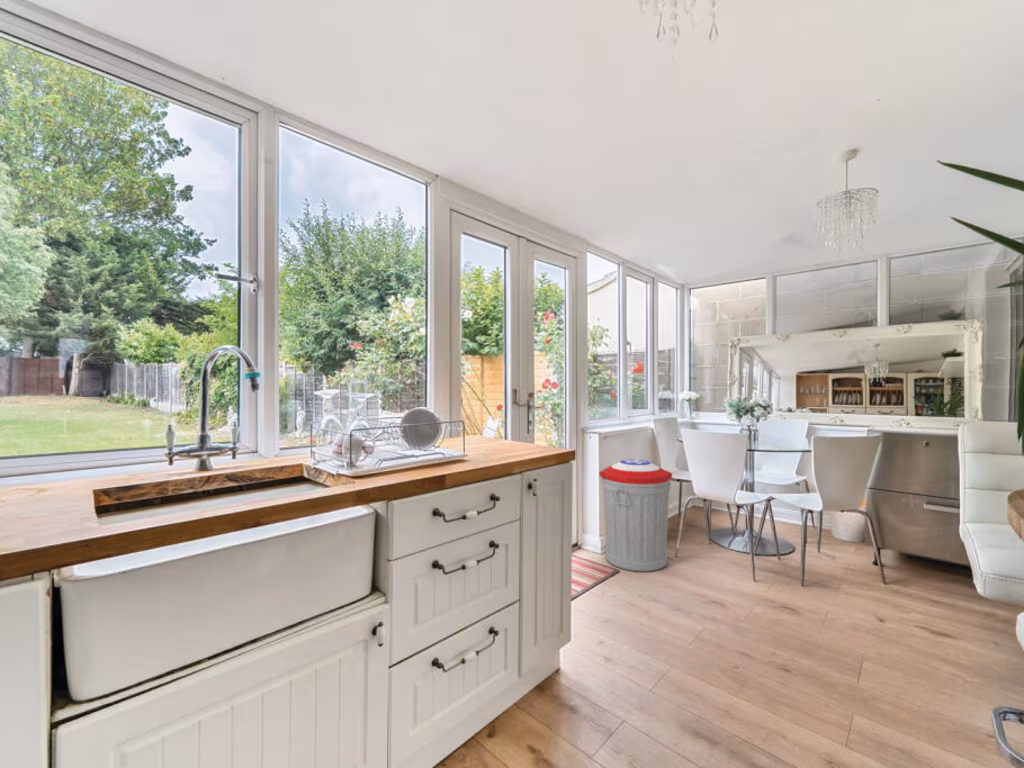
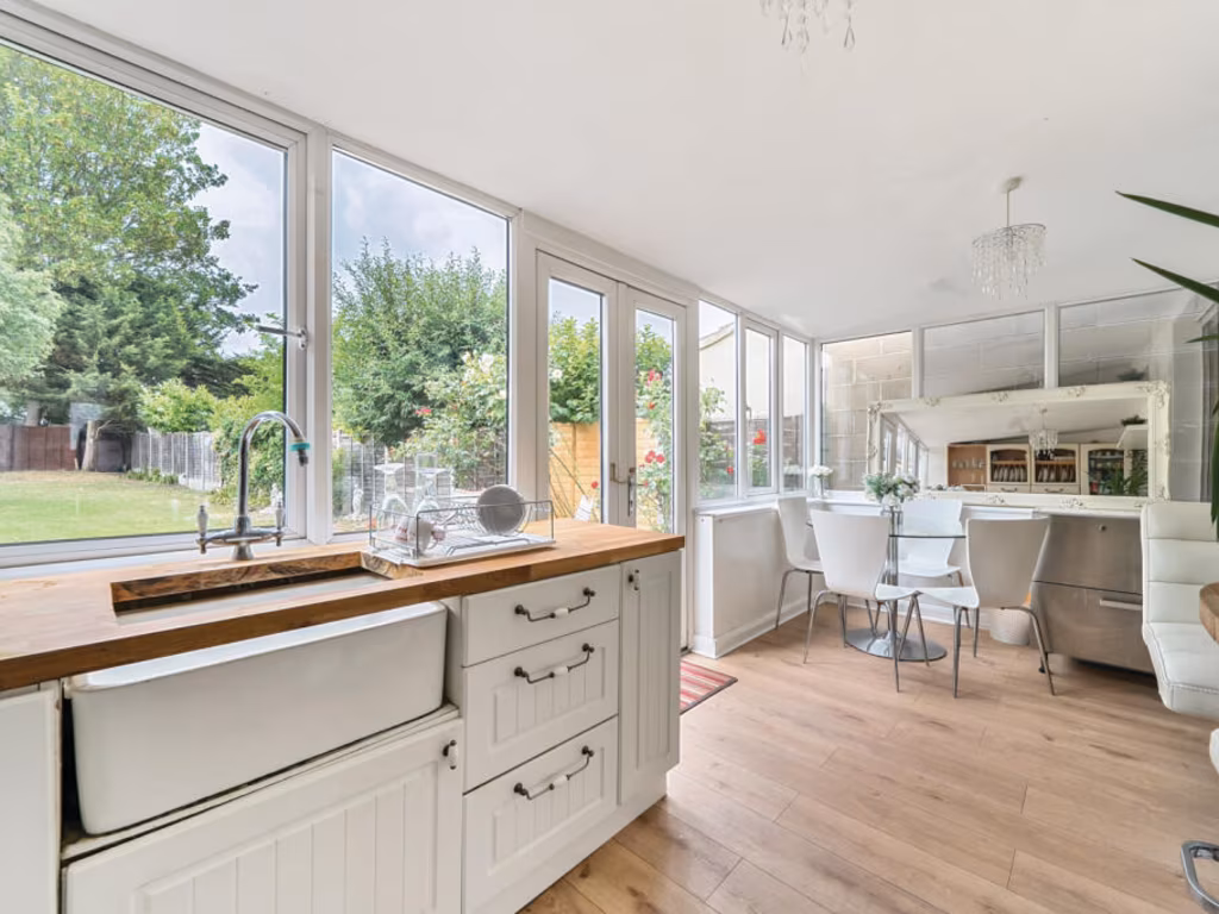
- trash can (635, 510)
